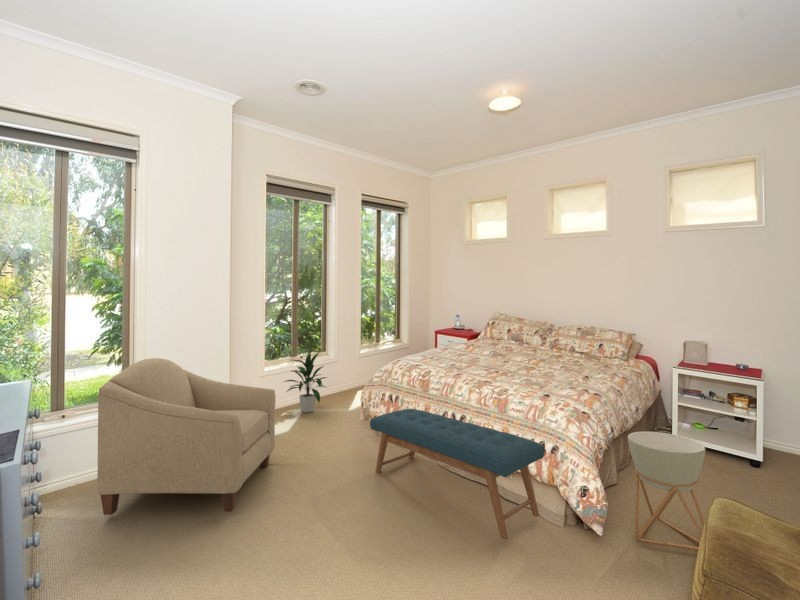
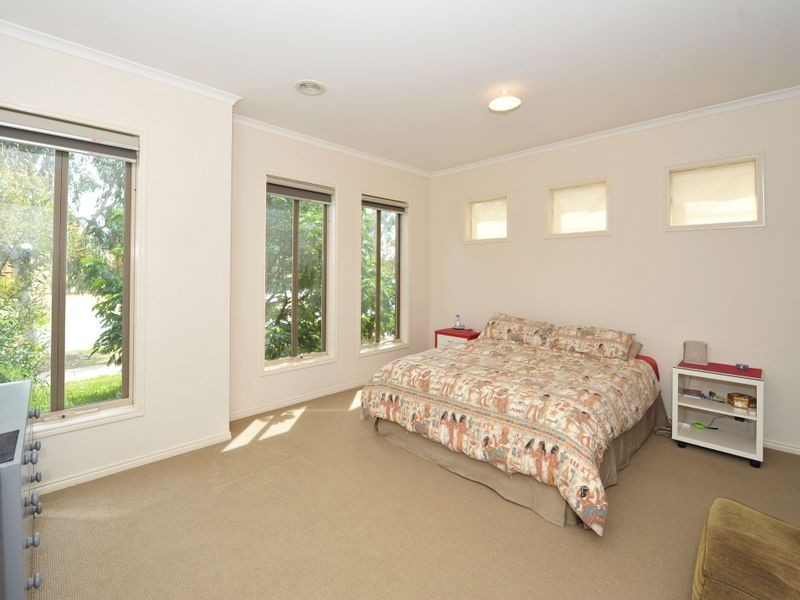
- indoor plant (307, 381)
- bench (447, 459)
- planter (665, 488)
- chair (199, 422)
